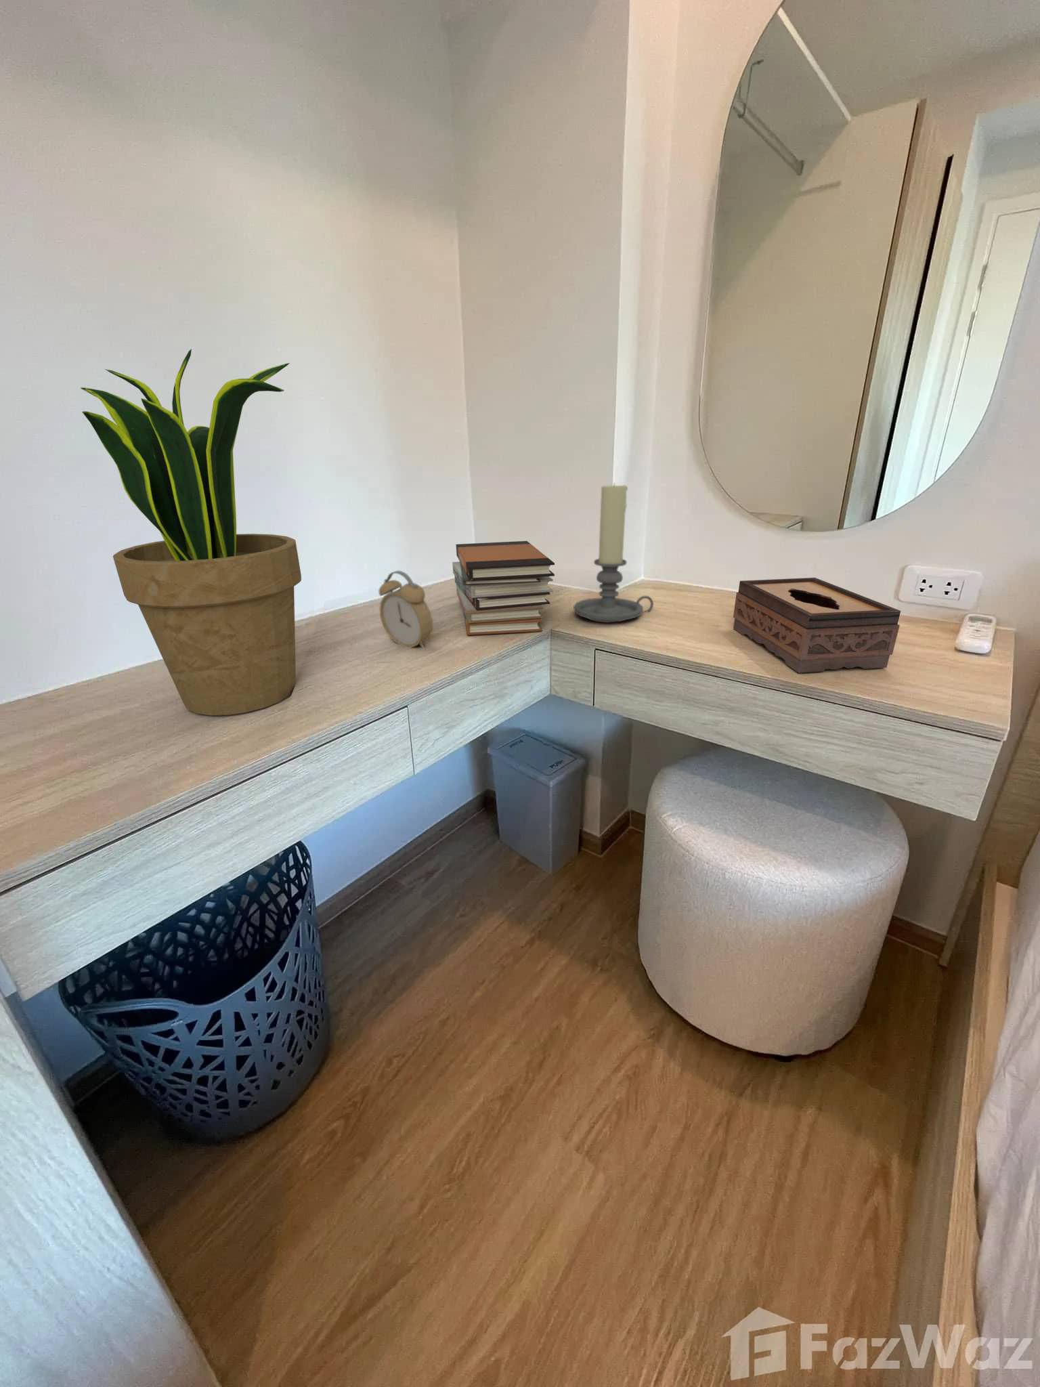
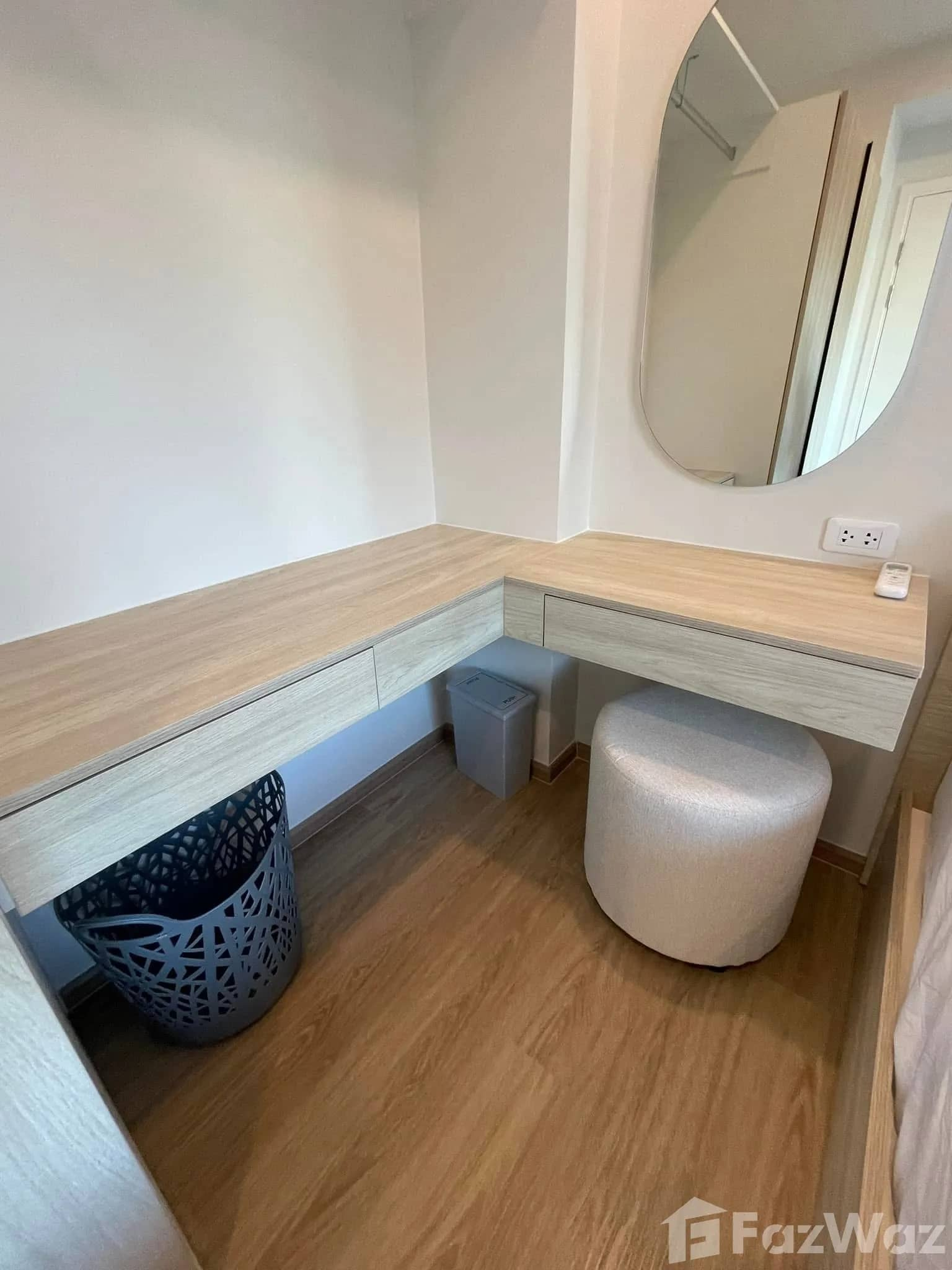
- tissue box (807, 620)
- candle holder (617, 553)
- book stack (499, 584)
- potted plant (220, 537)
- alarm clock (403, 609)
